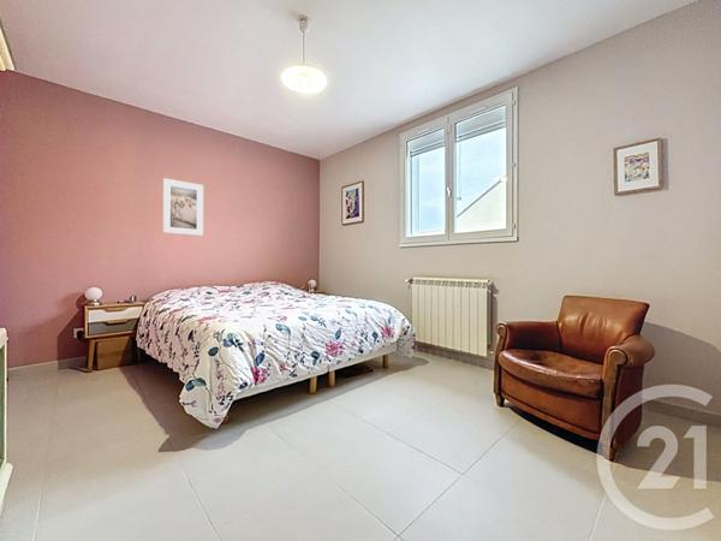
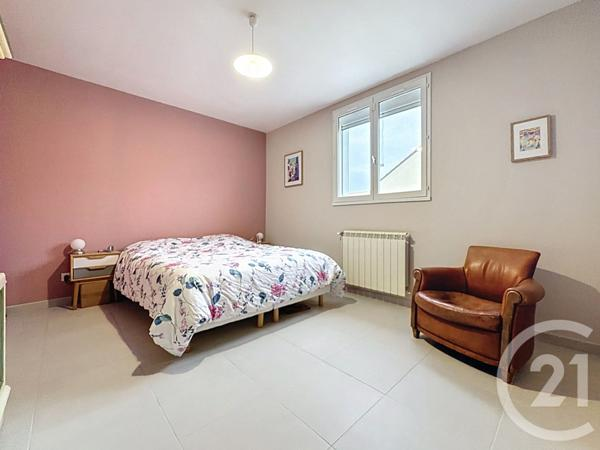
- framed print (183, 208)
